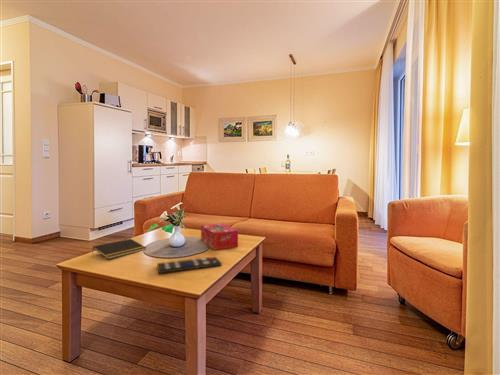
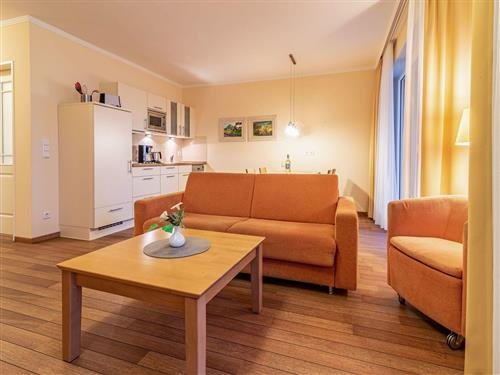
- notepad (120, 247)
- tissue box (218, 235)
- remote control (189, 263)
